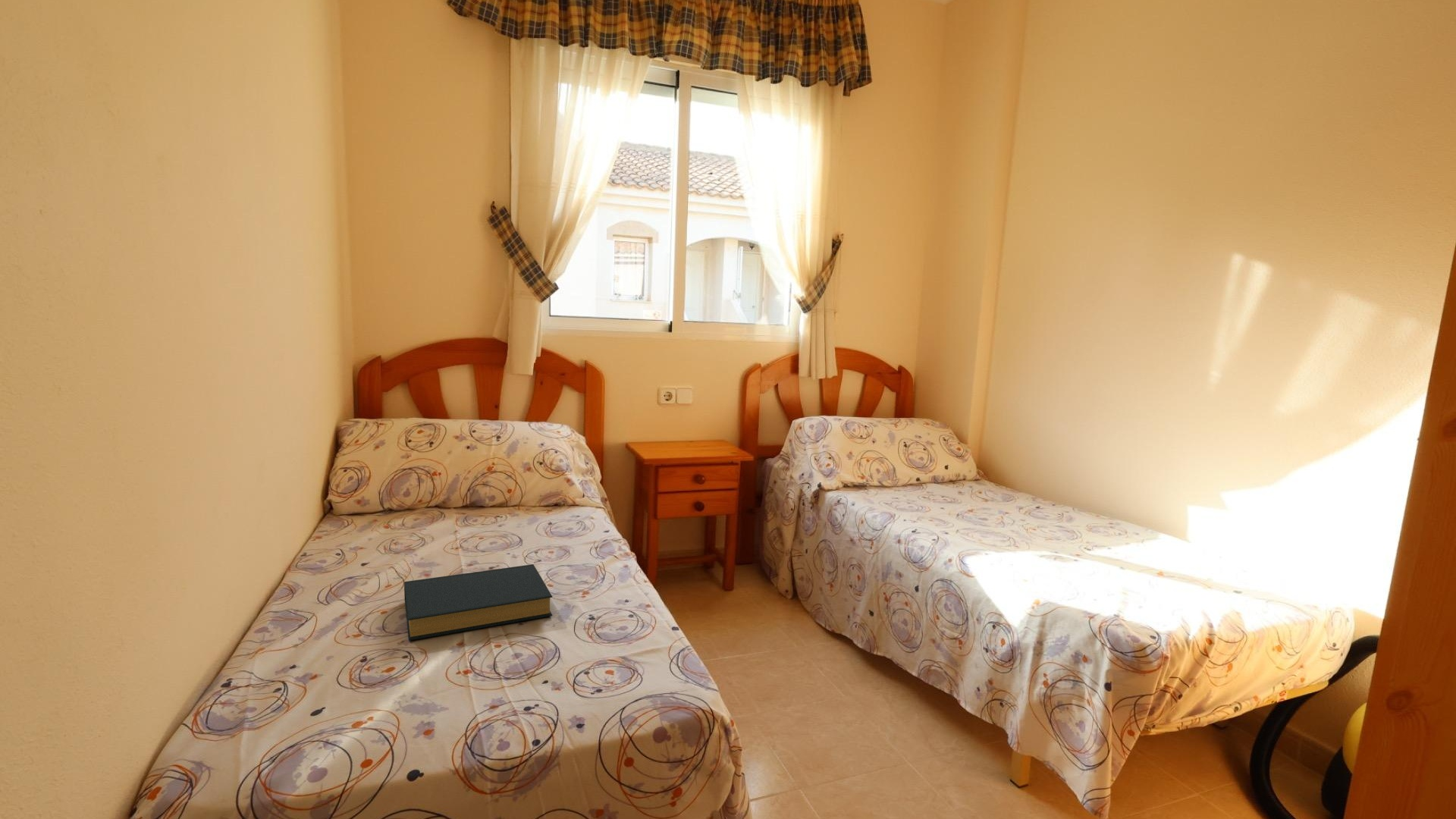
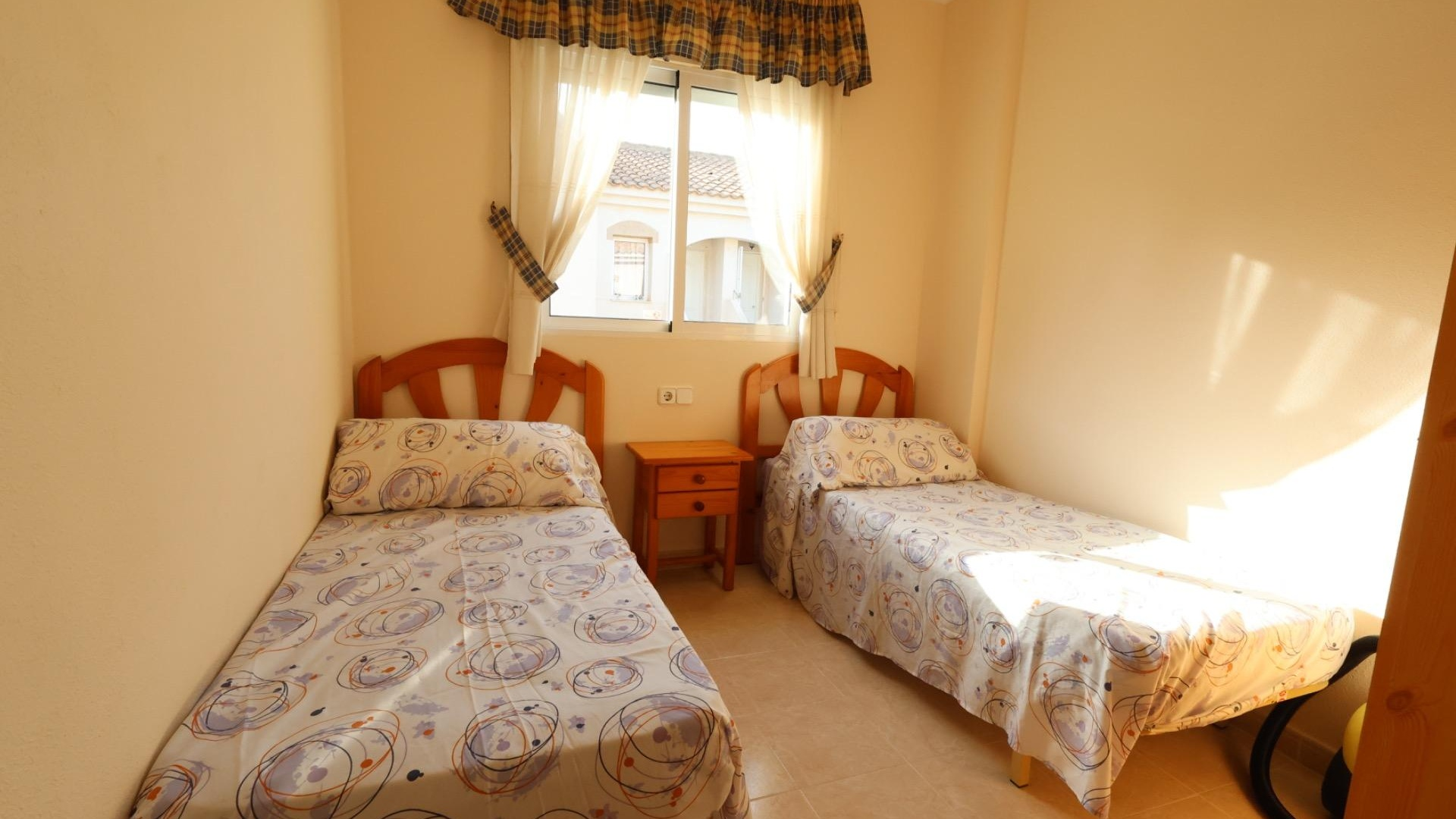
- hardback book (477, 598)
